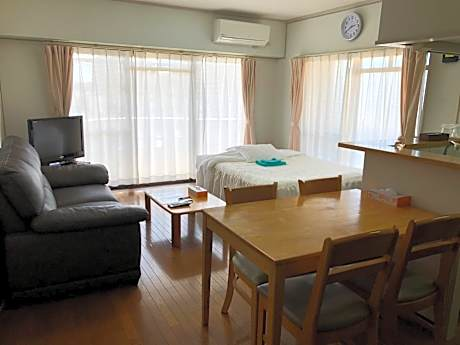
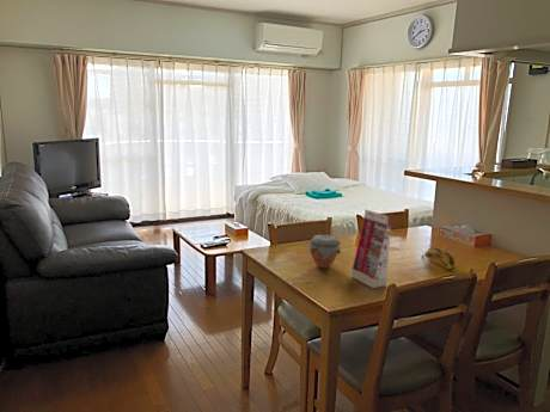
+ banana (436, 256)
+ jar (324, 251)
+ gift box (371, 247)
